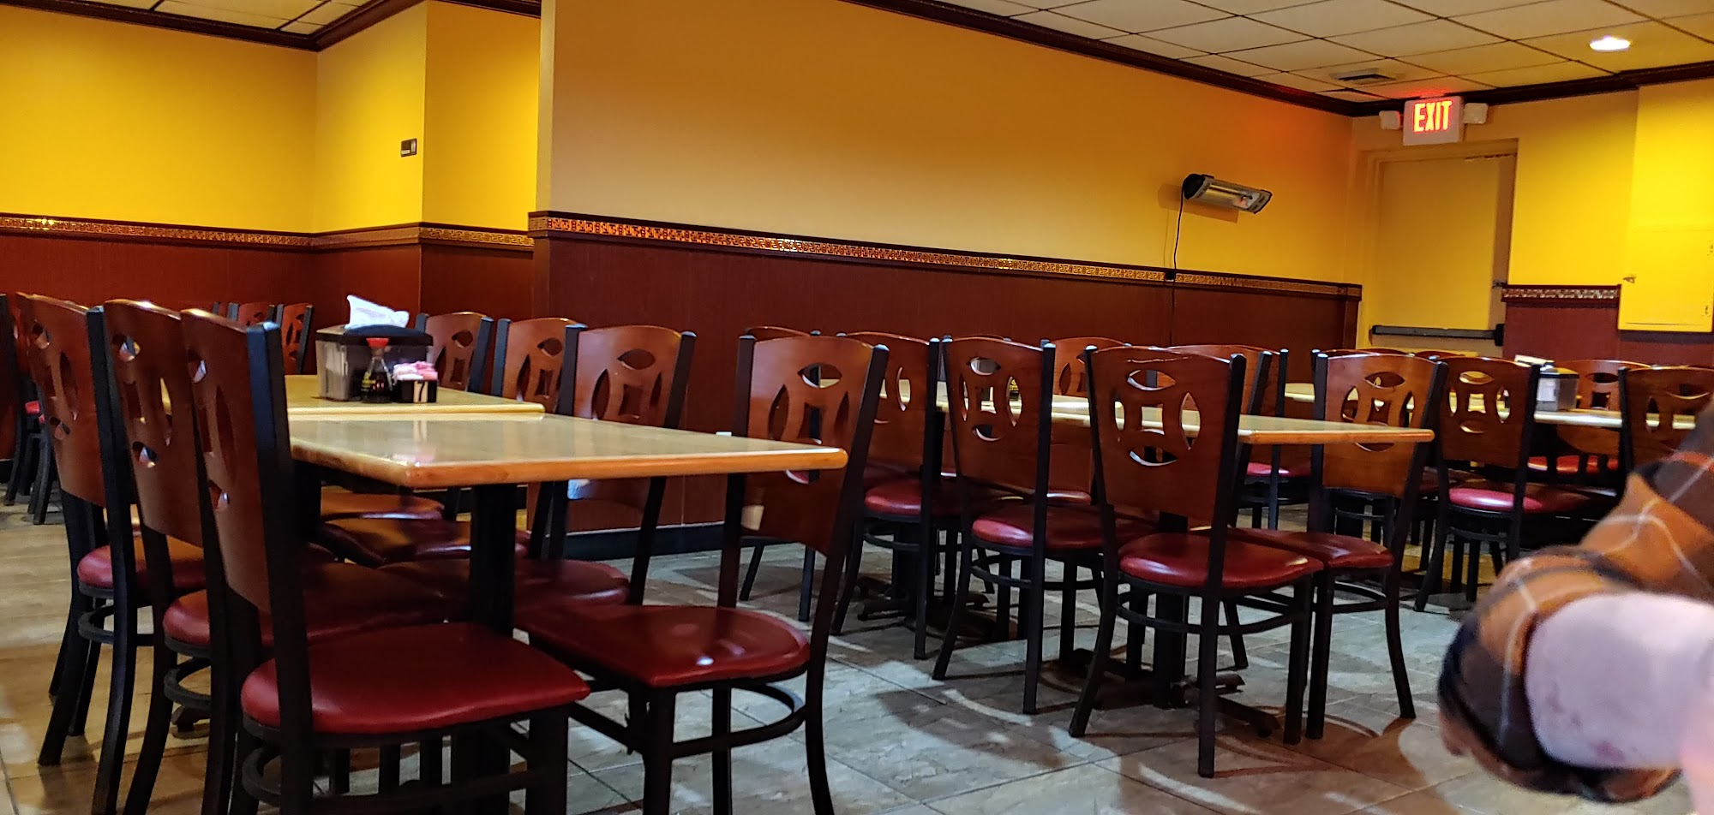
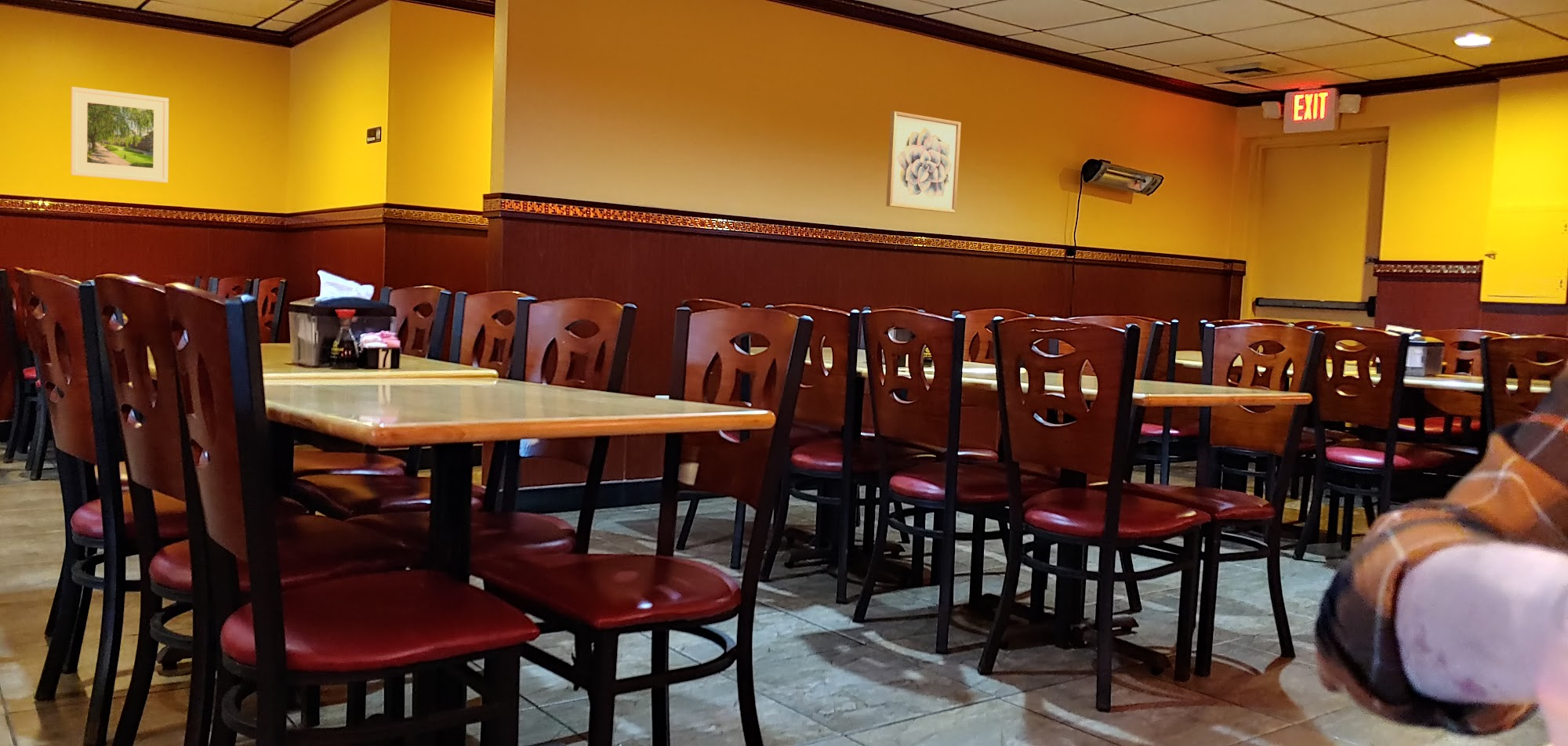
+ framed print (120, 136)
+ wall art (924, 163)
